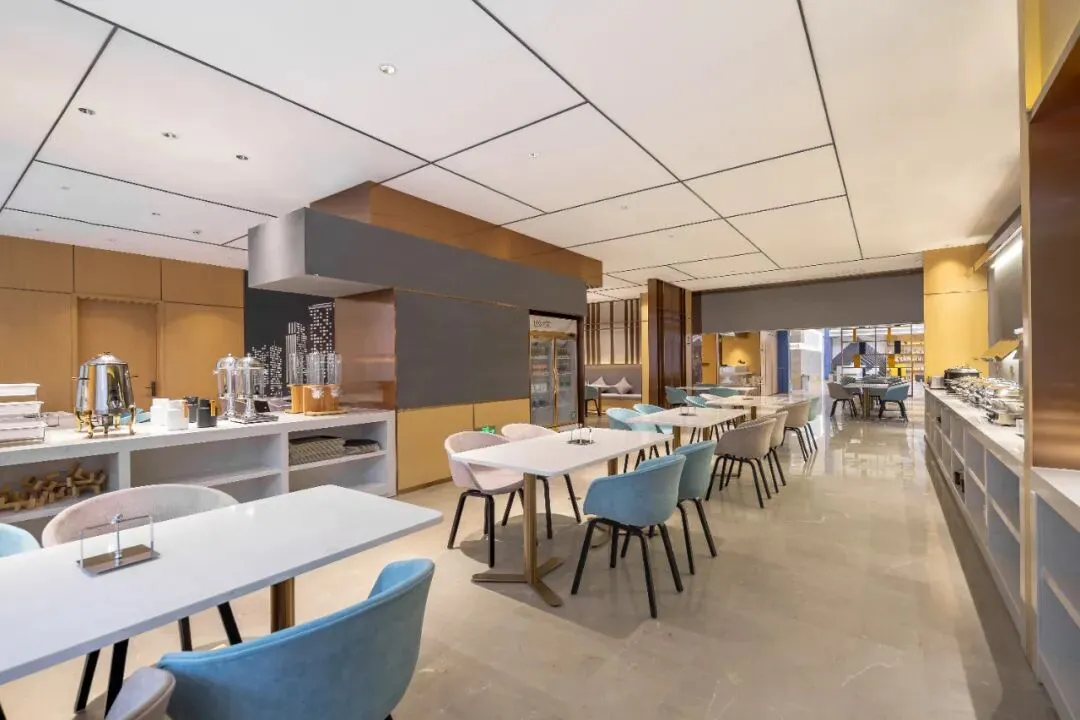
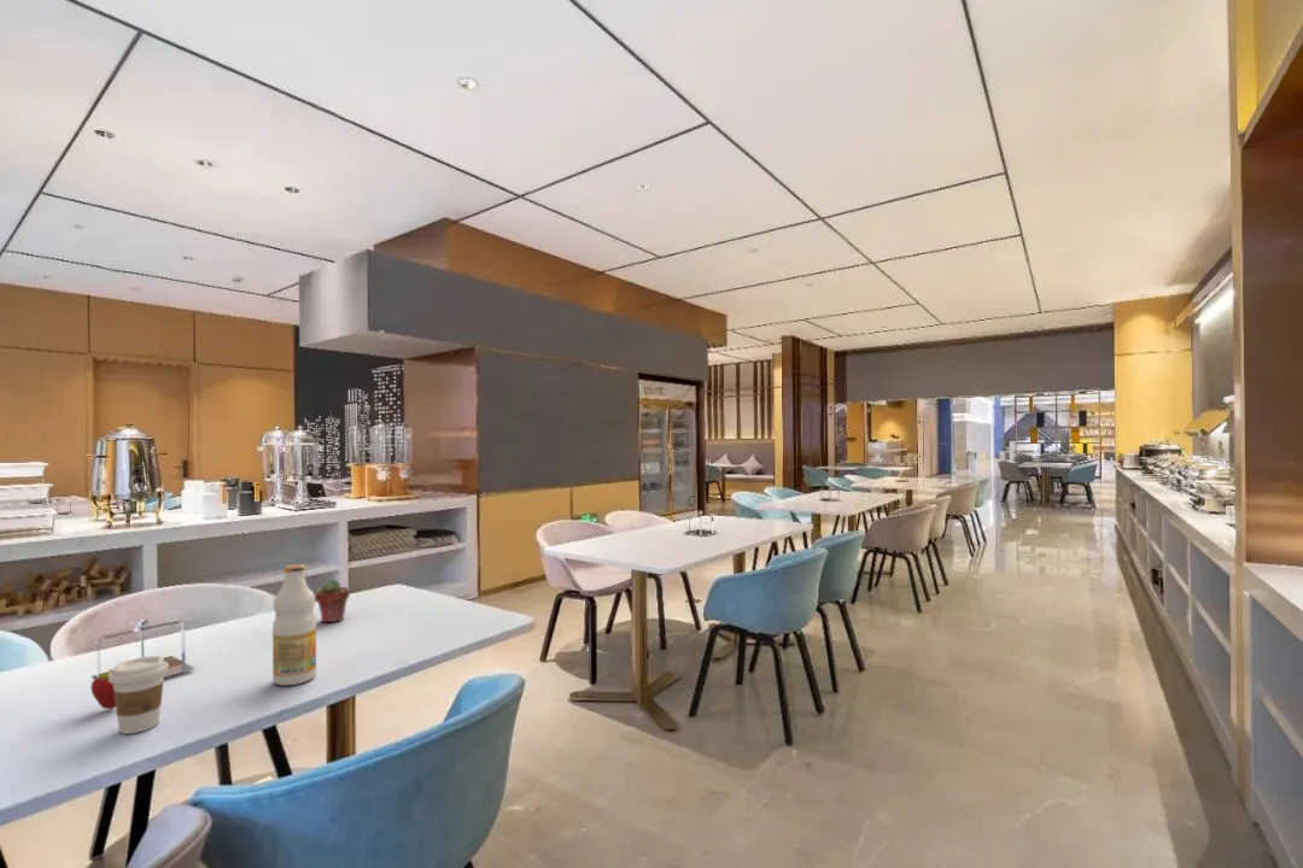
+ potted succulent (332, 598)
+ coffee cup (139, 694)
+ juice bottle (294, 622)
+ fruit (110, 688)
